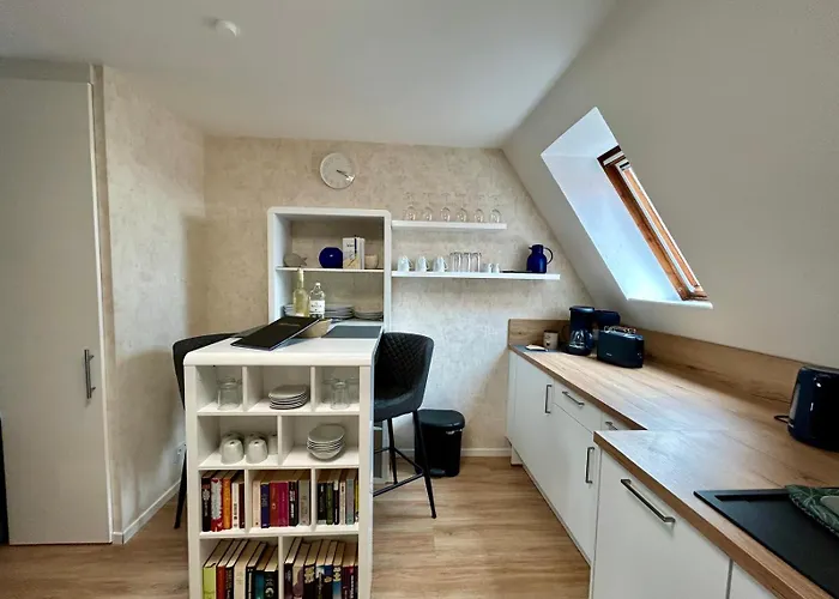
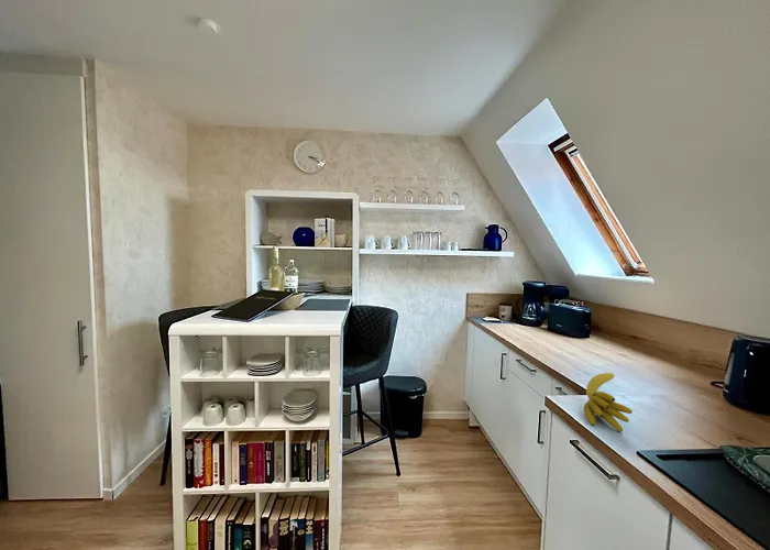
+ banana (606, 398)
